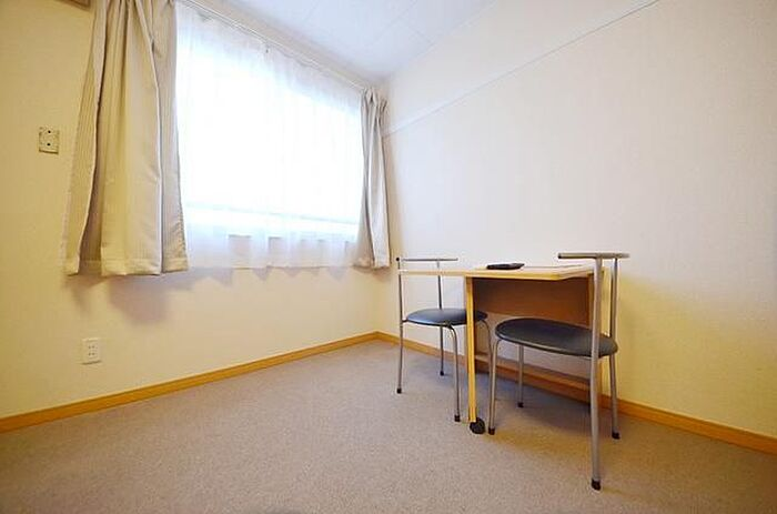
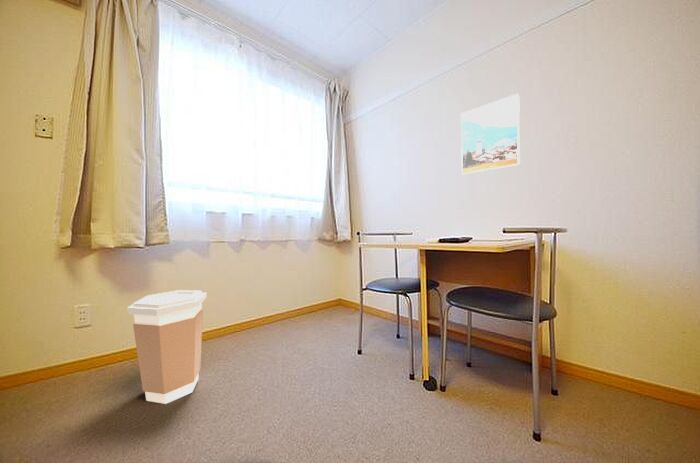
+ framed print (488, 137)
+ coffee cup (172, 343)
